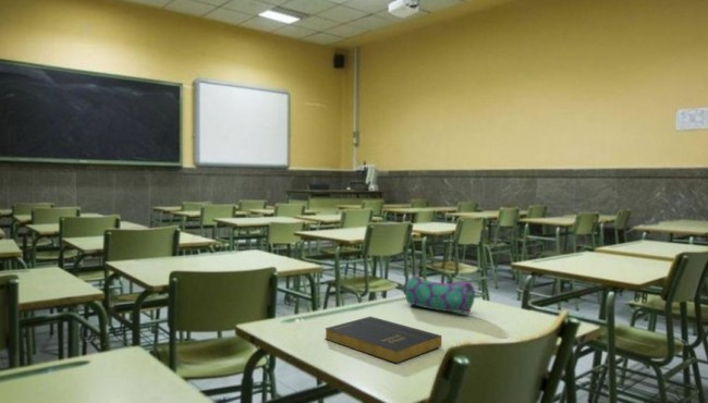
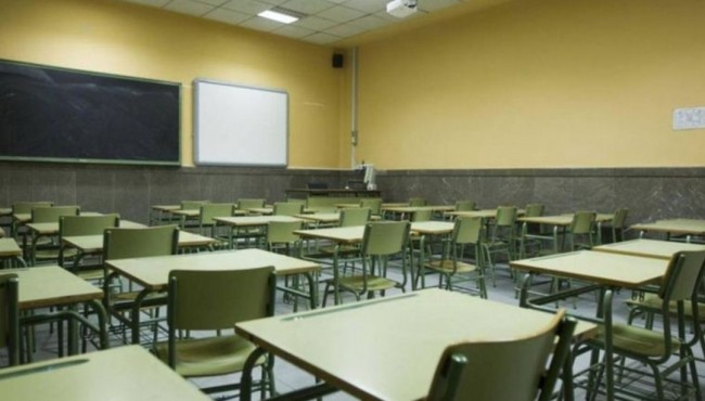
- book (379, 335)
- pencil case (438, 293)
